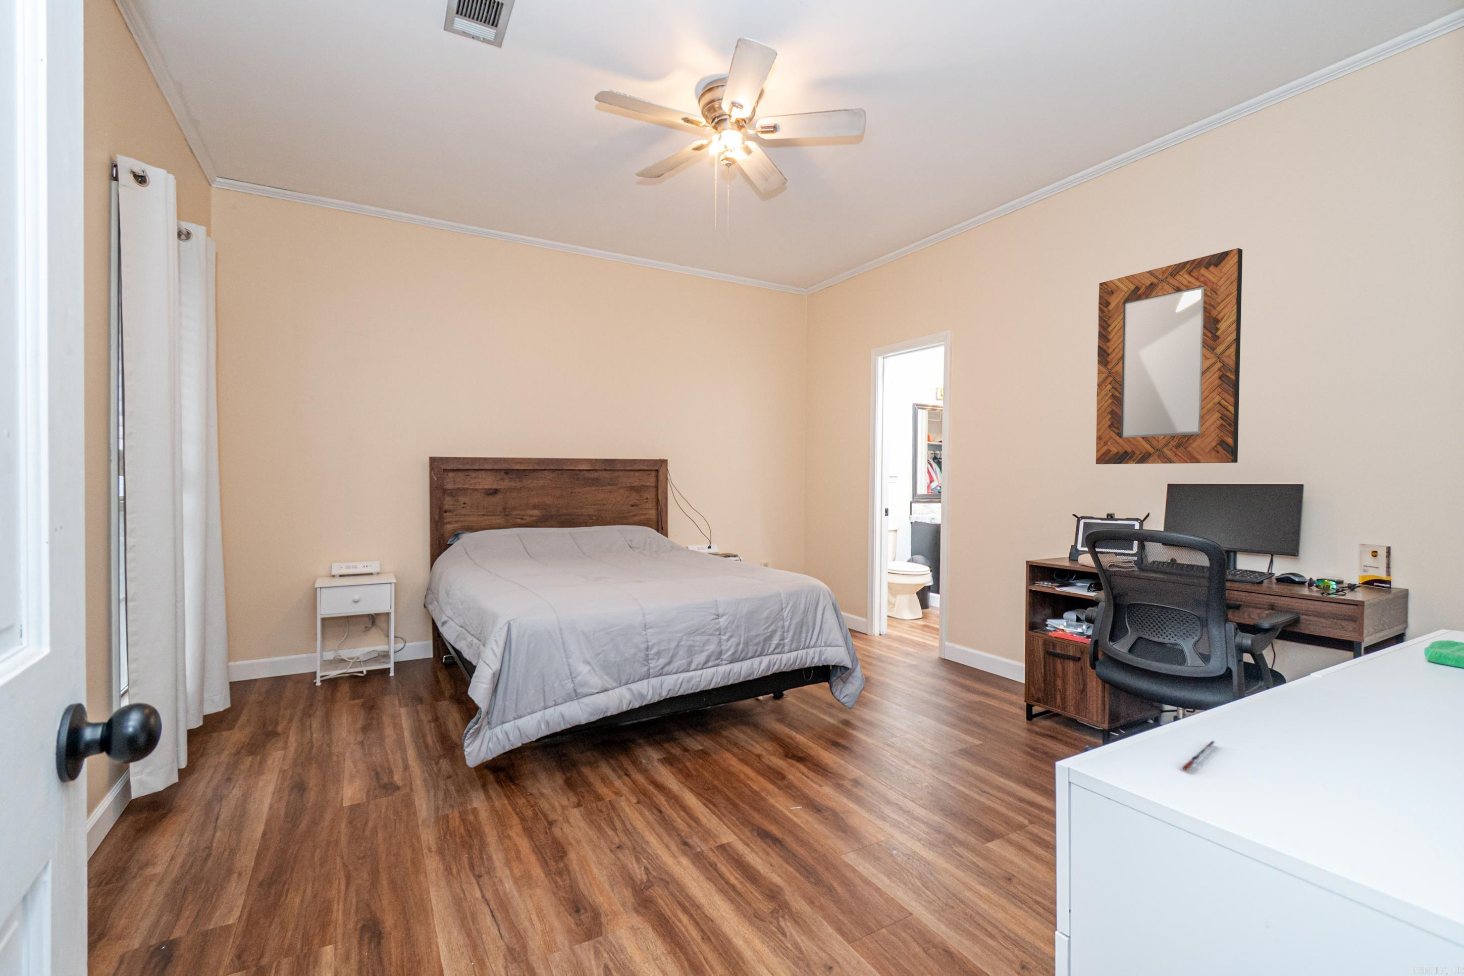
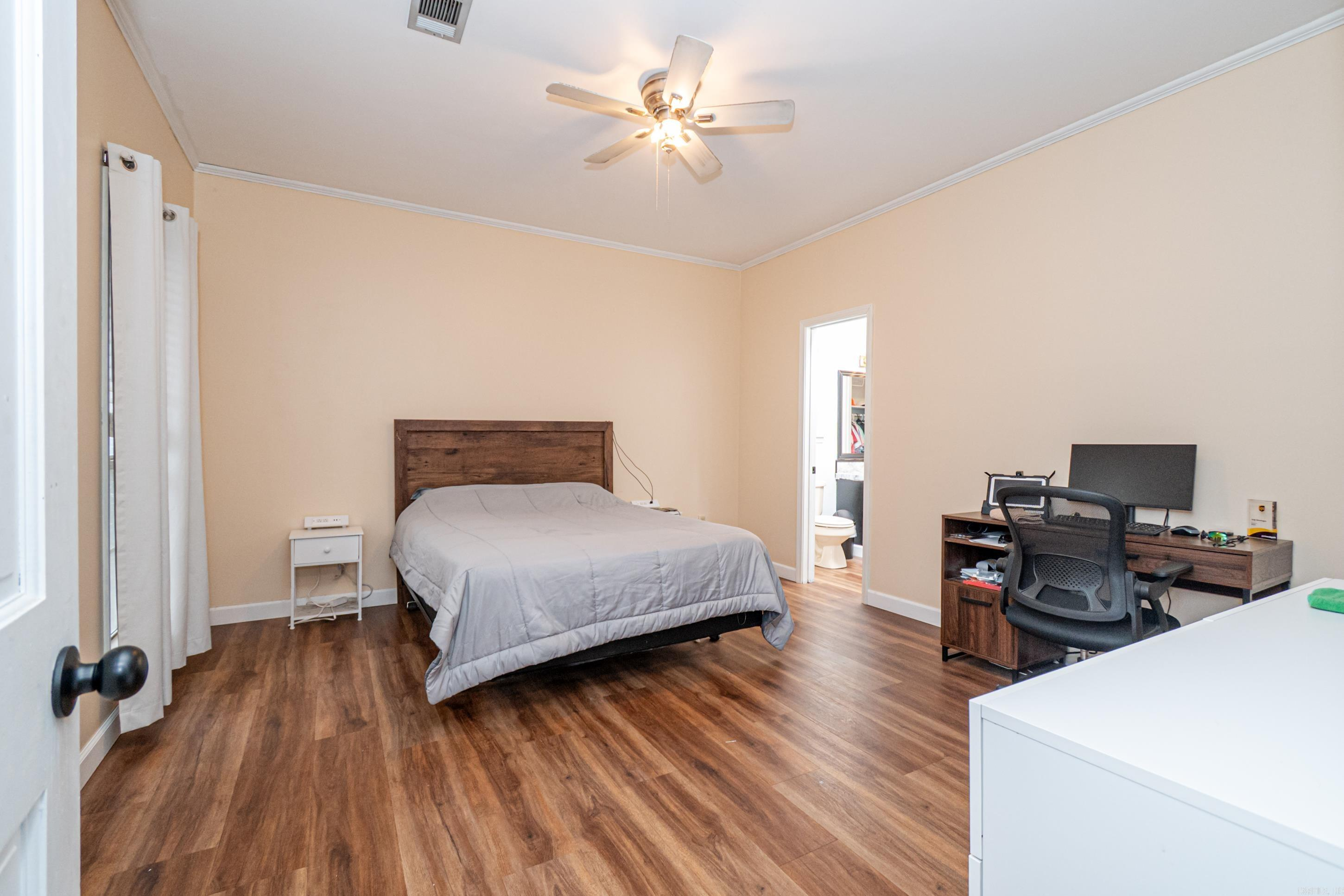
- pen (1199, 754)
- home mirror (1162, 366)
